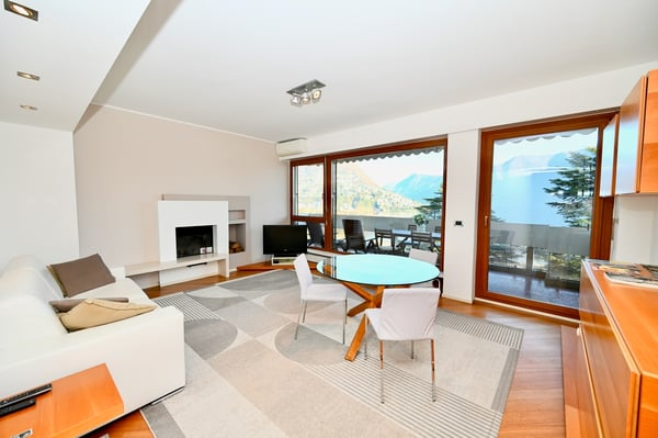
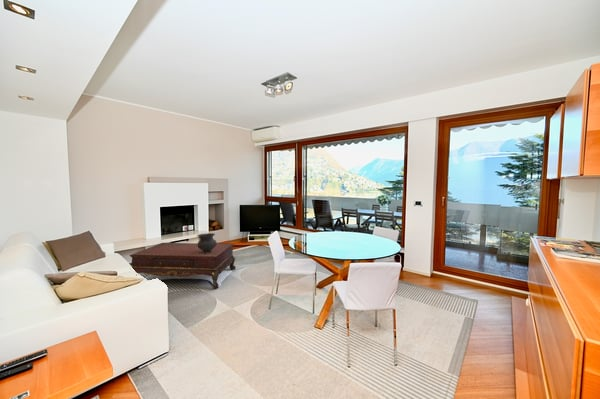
+ coffee table (186, 262)
+ ceramic pot (206, 243)
